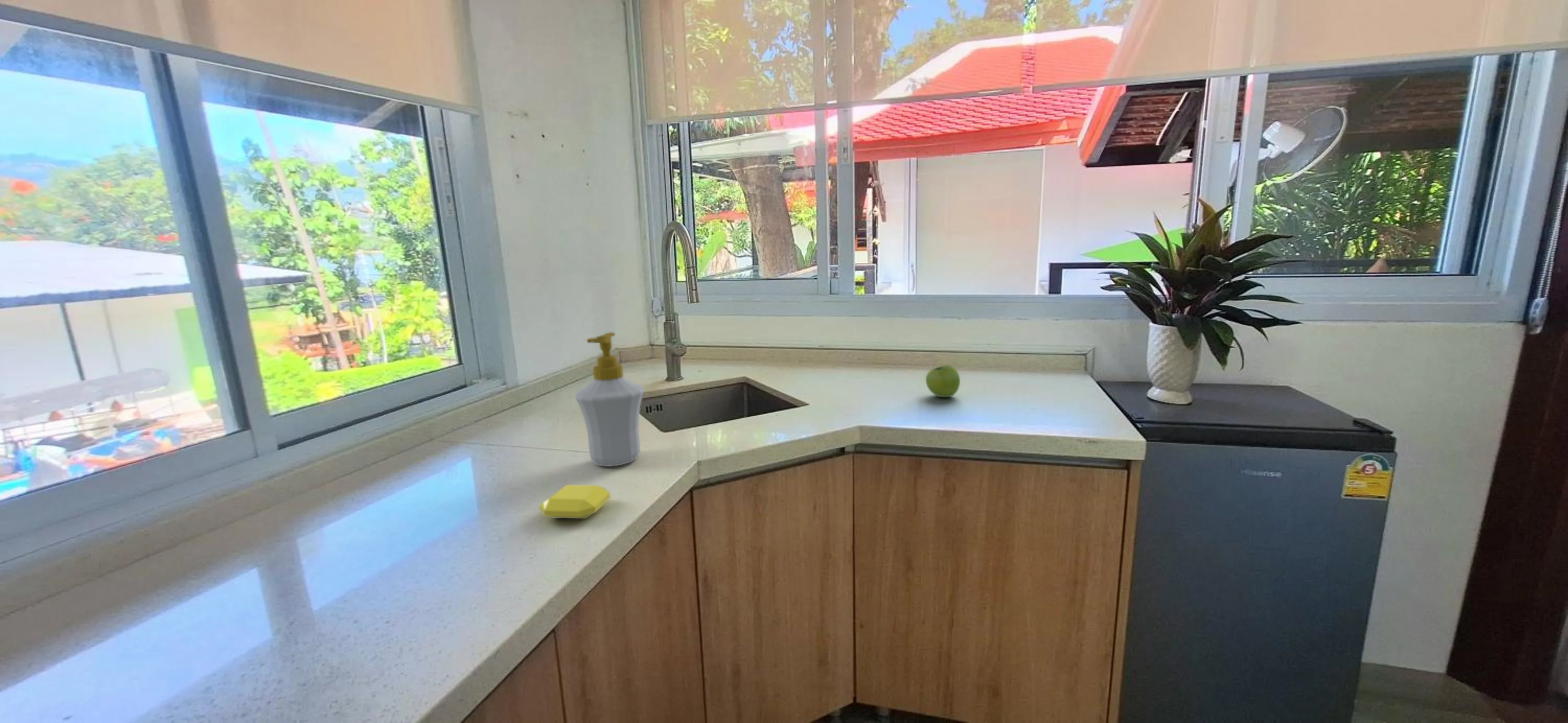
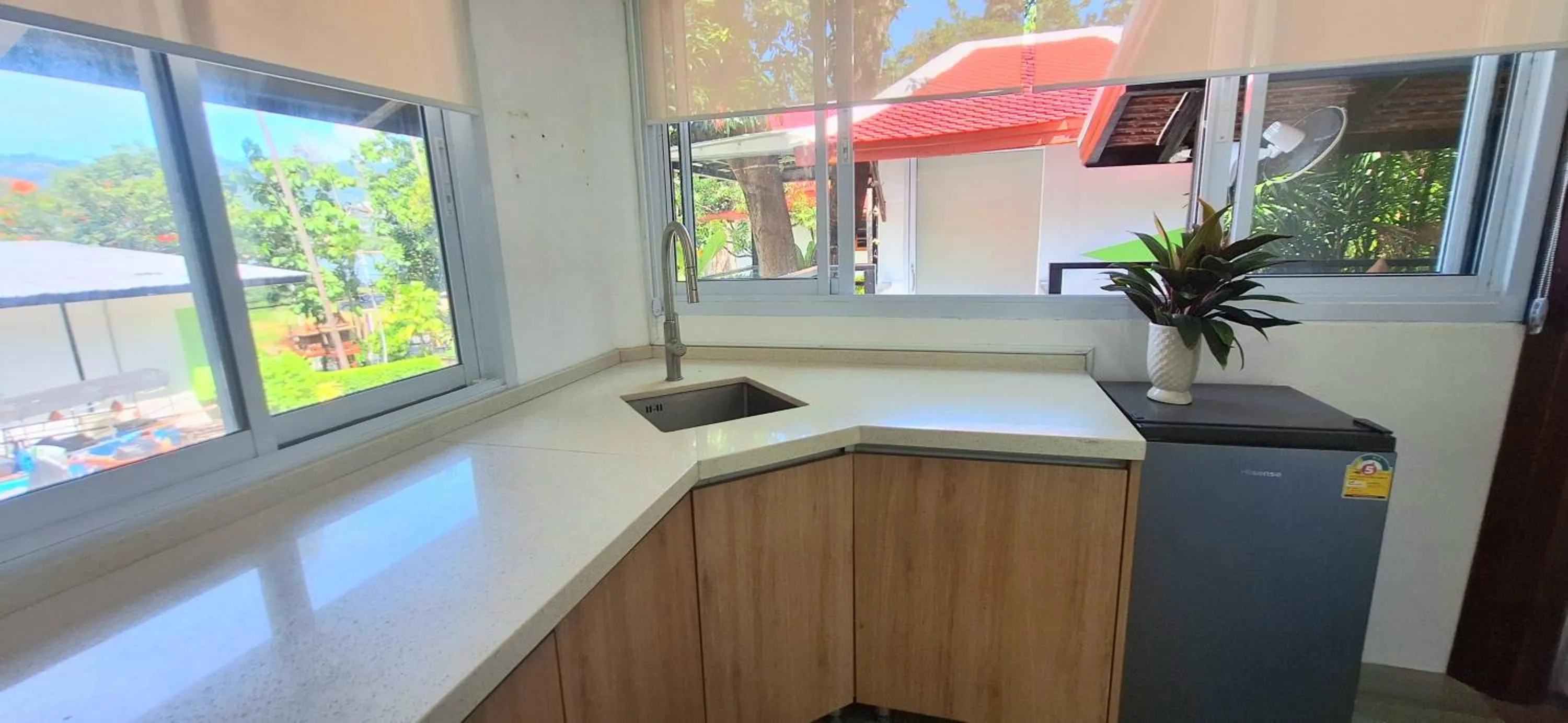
- soap bottle (610, 398)
- soap bar (575, 501)
- fruit (943, 381)
